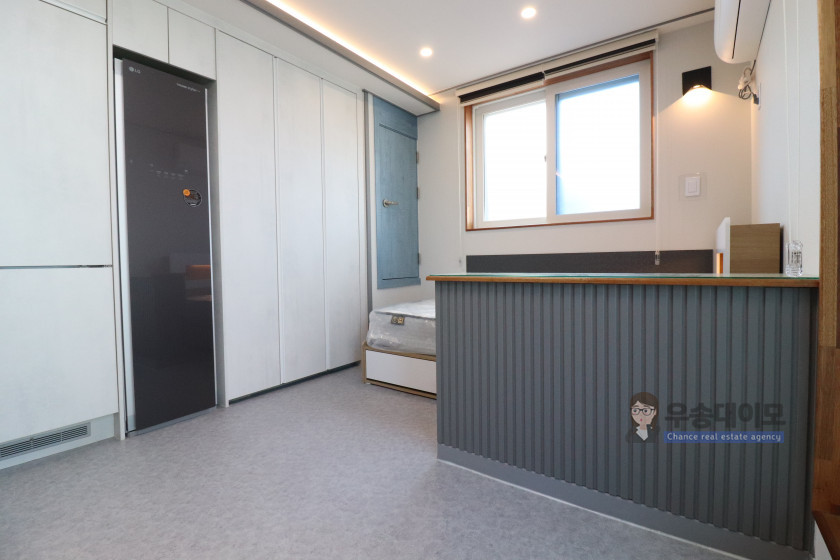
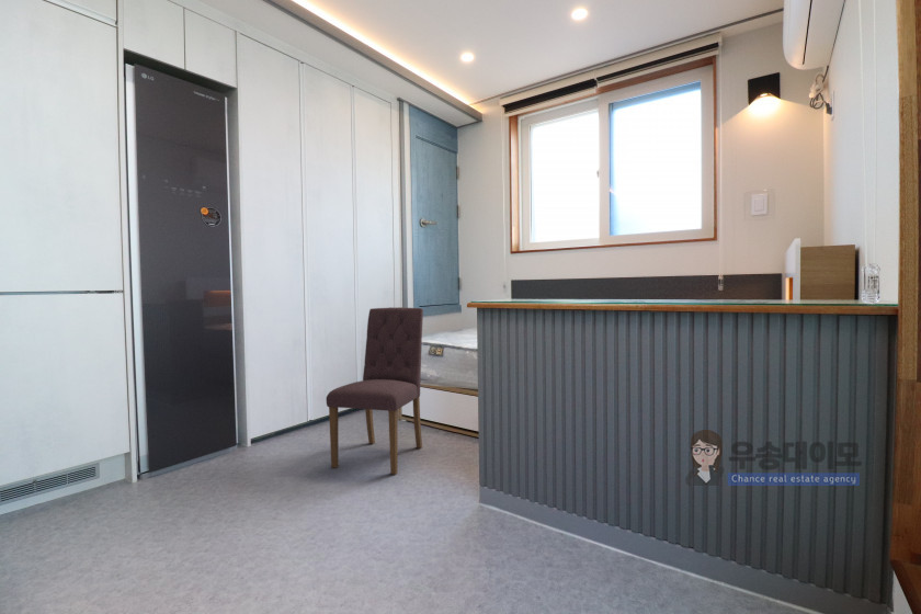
+ dining chair (380, 382)
